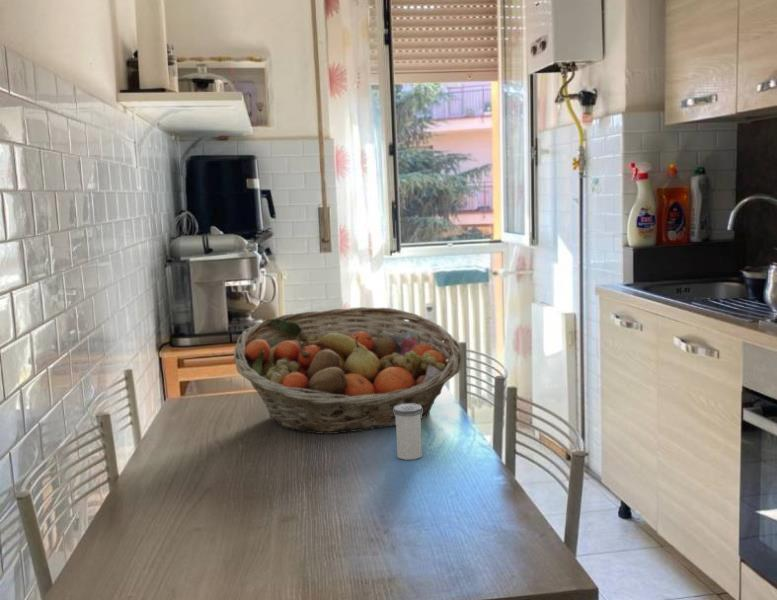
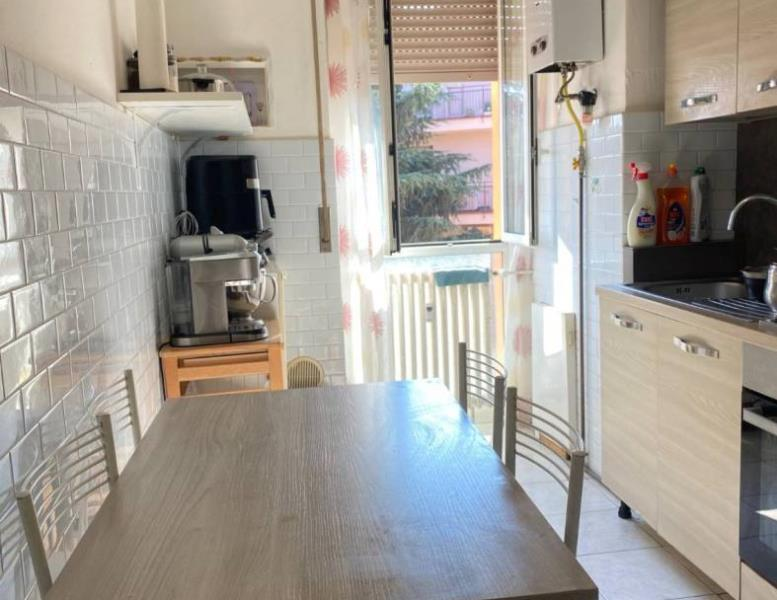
- salt shaker (408, 431)
- fruit basket (349, 365)
